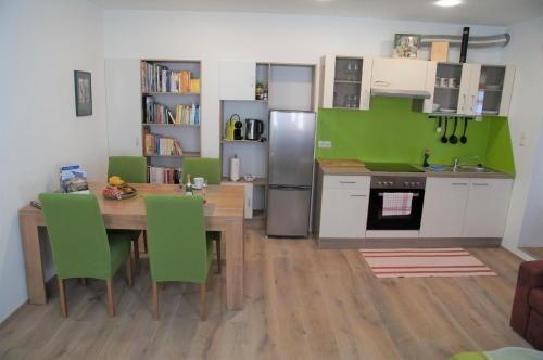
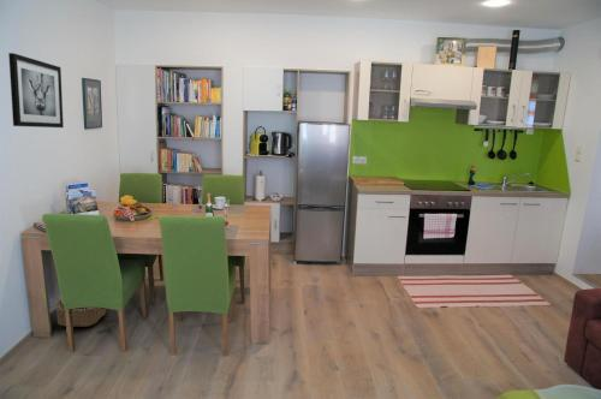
+ wall art (38, 94)
+ basket (84, 308)
